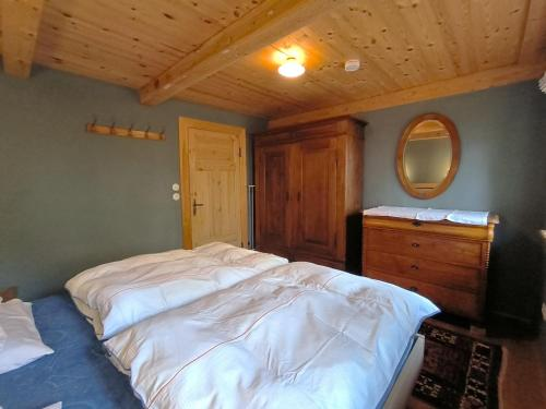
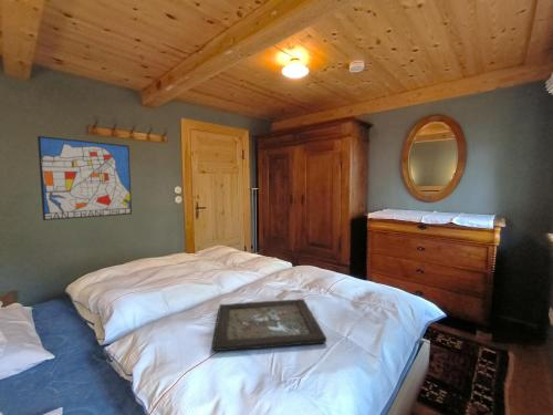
+ tray (265, 320)
+ wall art (90, 179)
